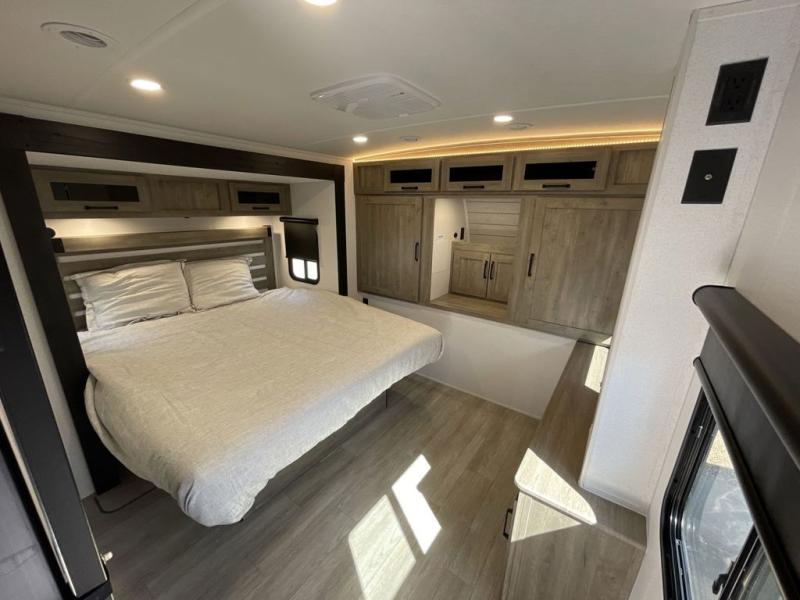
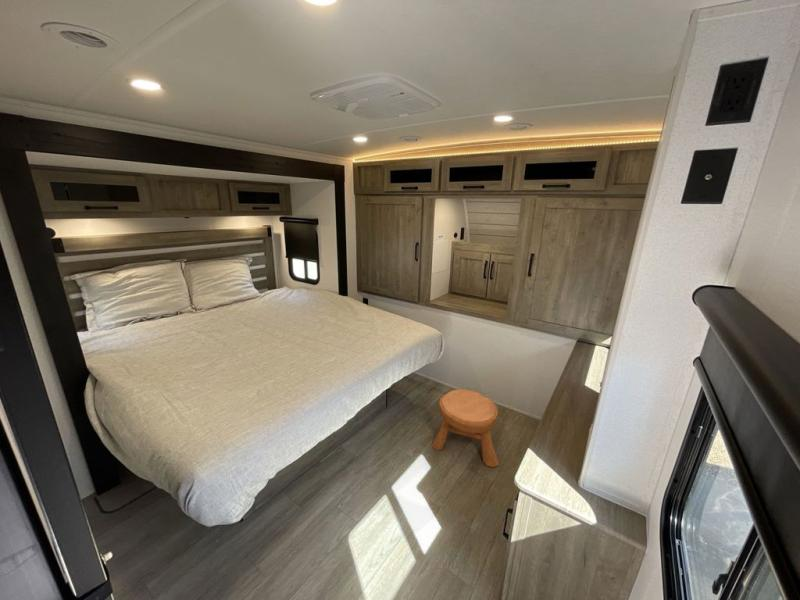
+ stool (470, 426)
